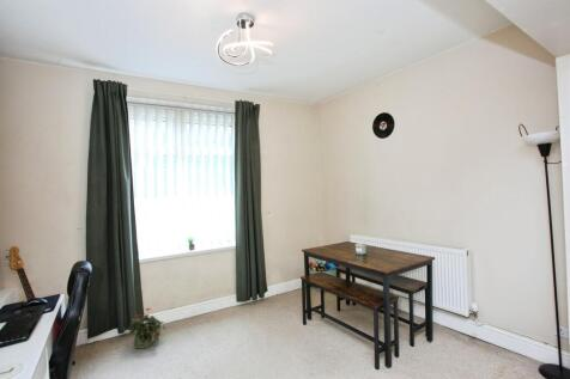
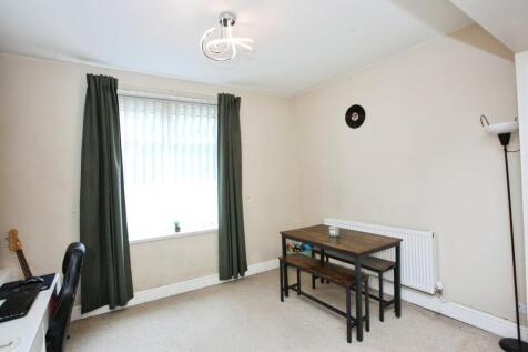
- potted plant (147, 326)
